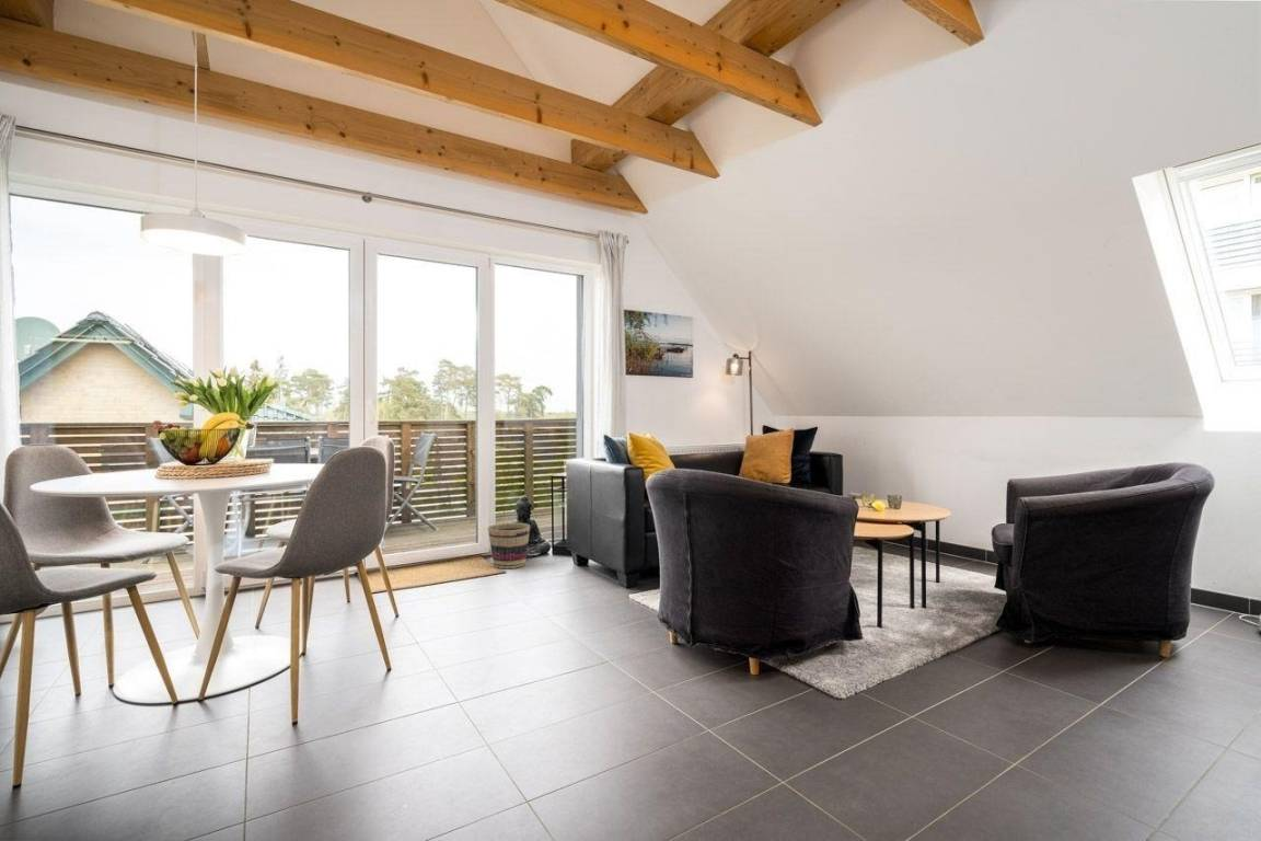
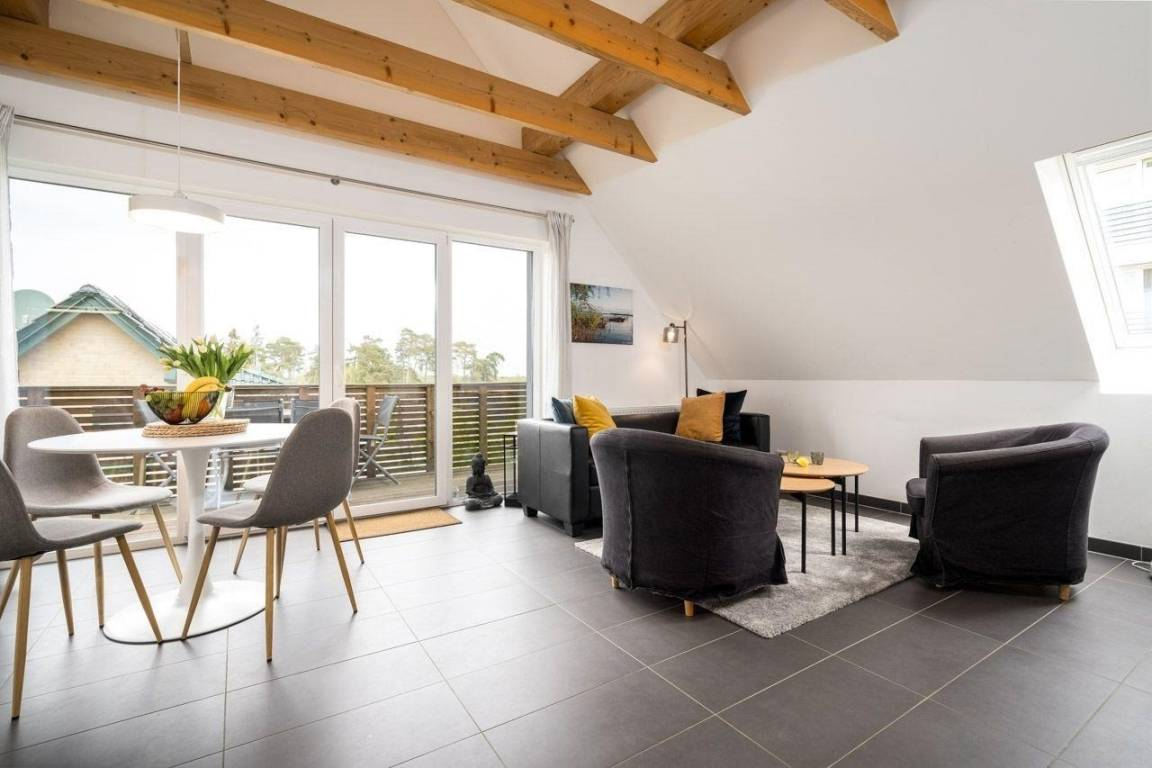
- basket (509, 545)
